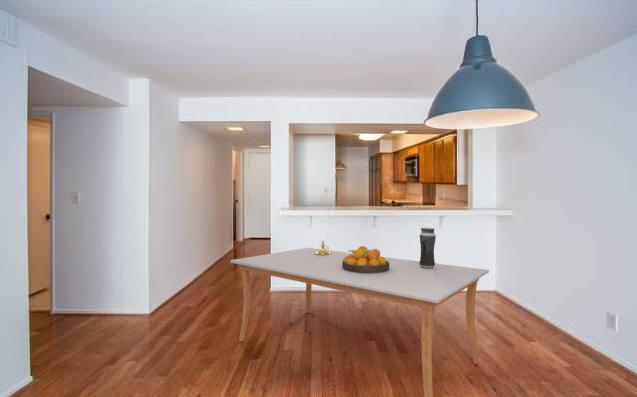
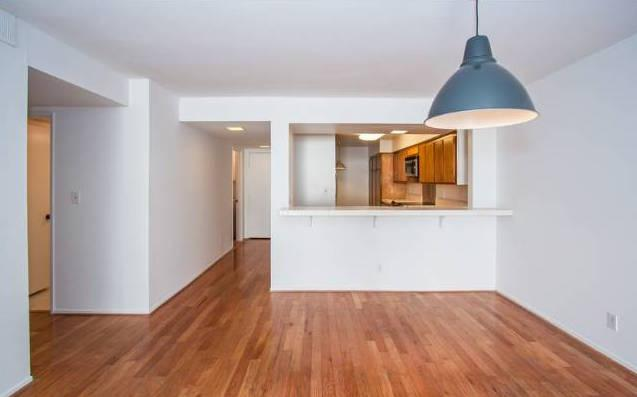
- fruit bowl (365, 257)
- vase (427, 247)
- candle holder (323, 244)
- dining table (355, 293)
